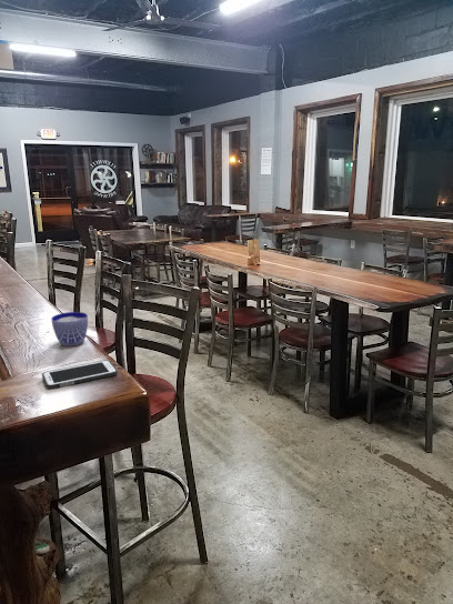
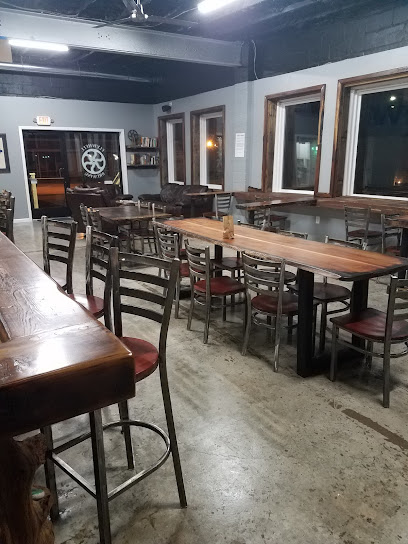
- cell phone (80, 373)
- cup (70, 328)
